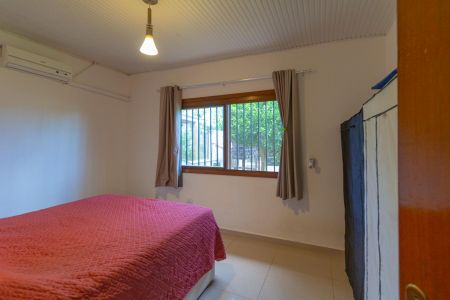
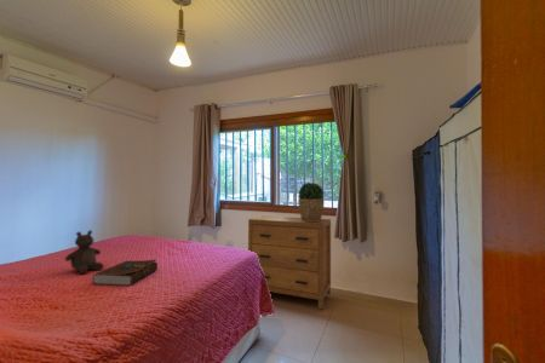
+ book (127, 270)
+ dresser (288, 257)
+ potted plant (310, 201)
+ stuffed bear (86, 250)
